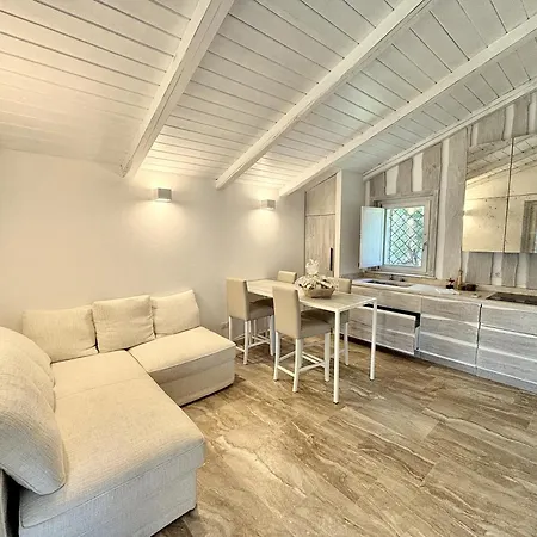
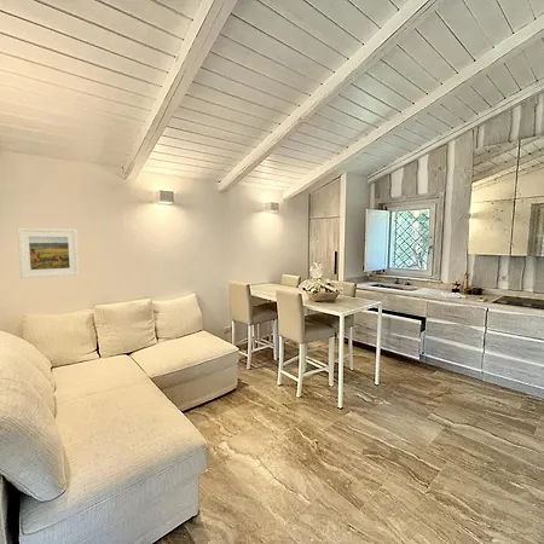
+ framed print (50, 253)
